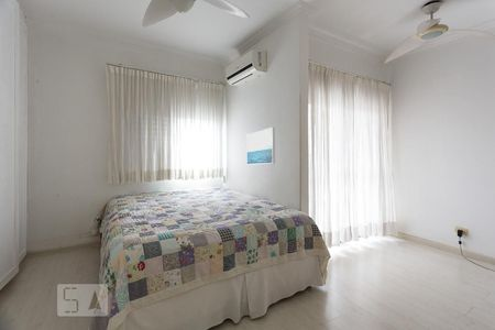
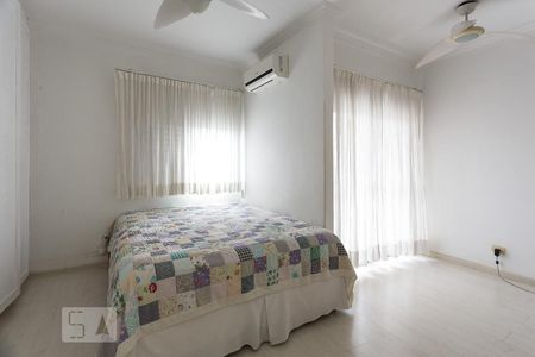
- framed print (258, 147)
